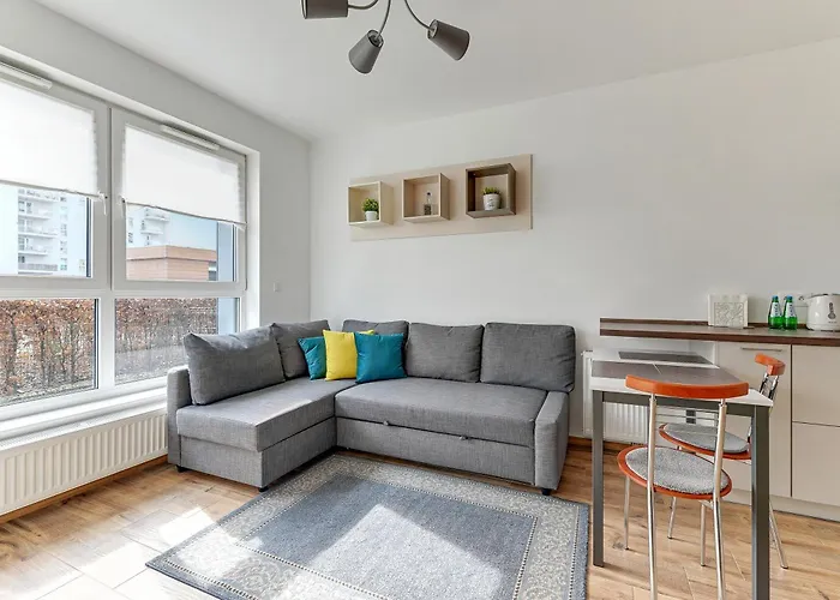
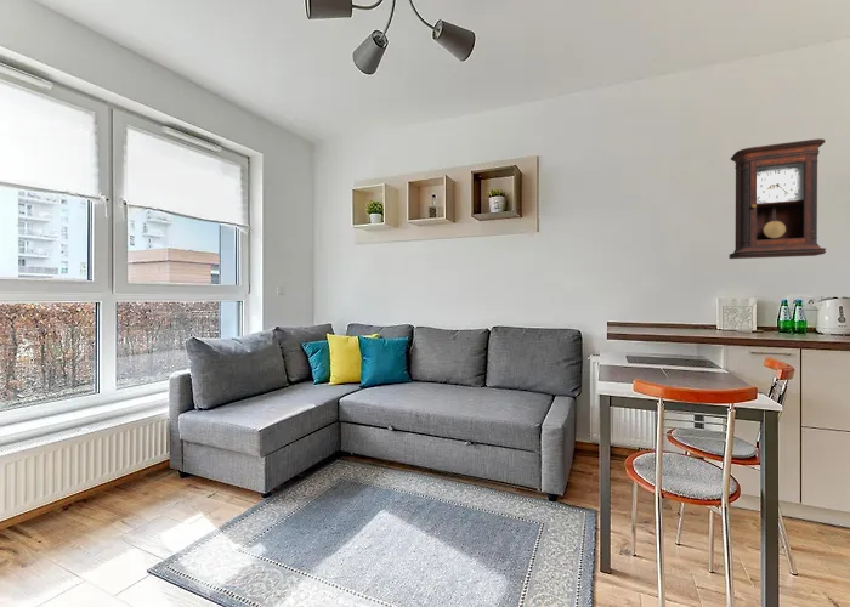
+ pendulum clock (776, 202)
